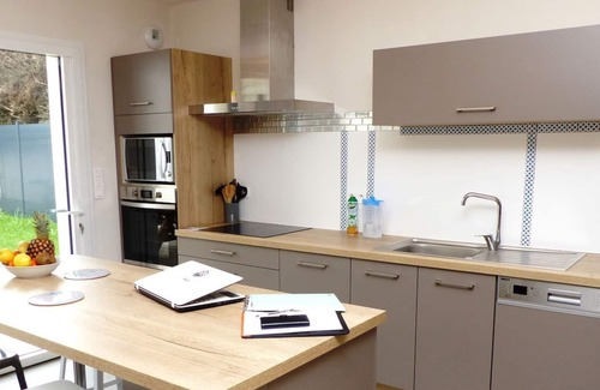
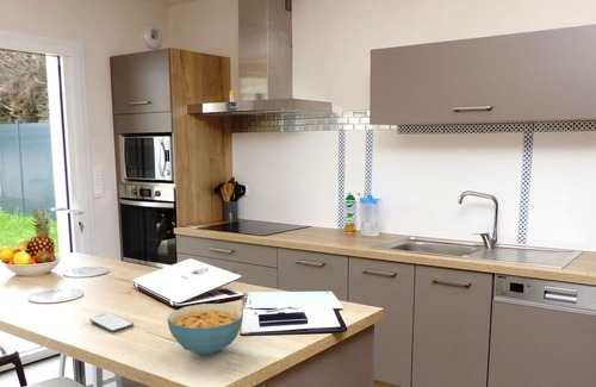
+ smartphone (111, 322)
+ cereal bowl (206, 332)
